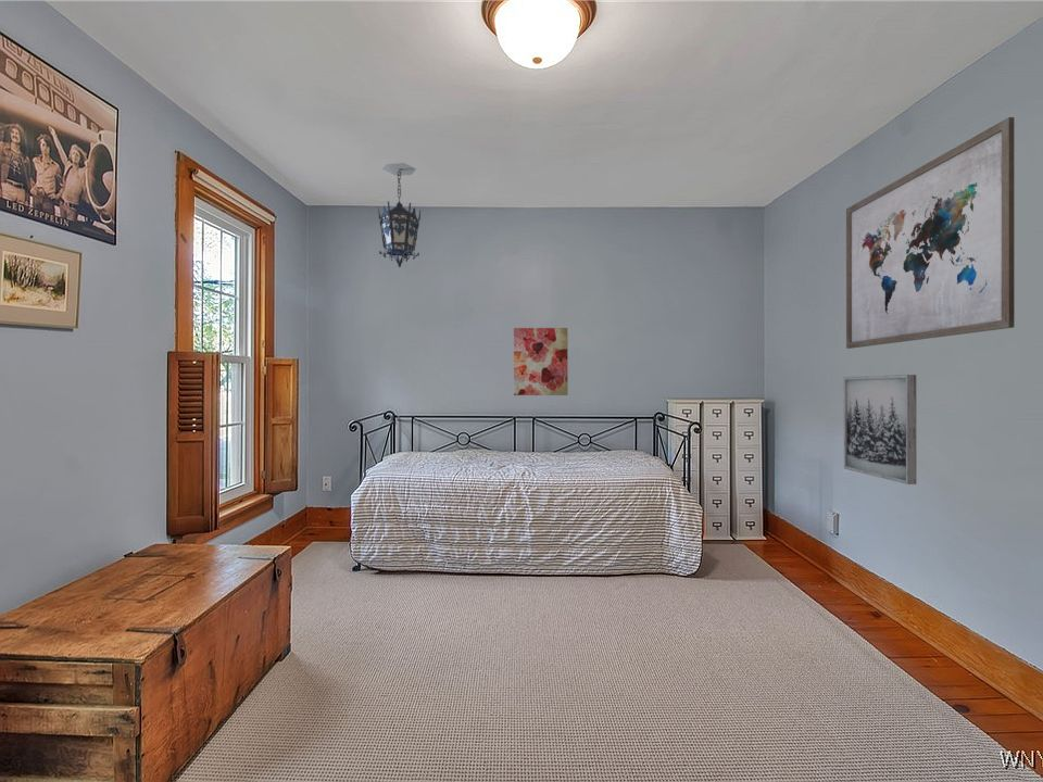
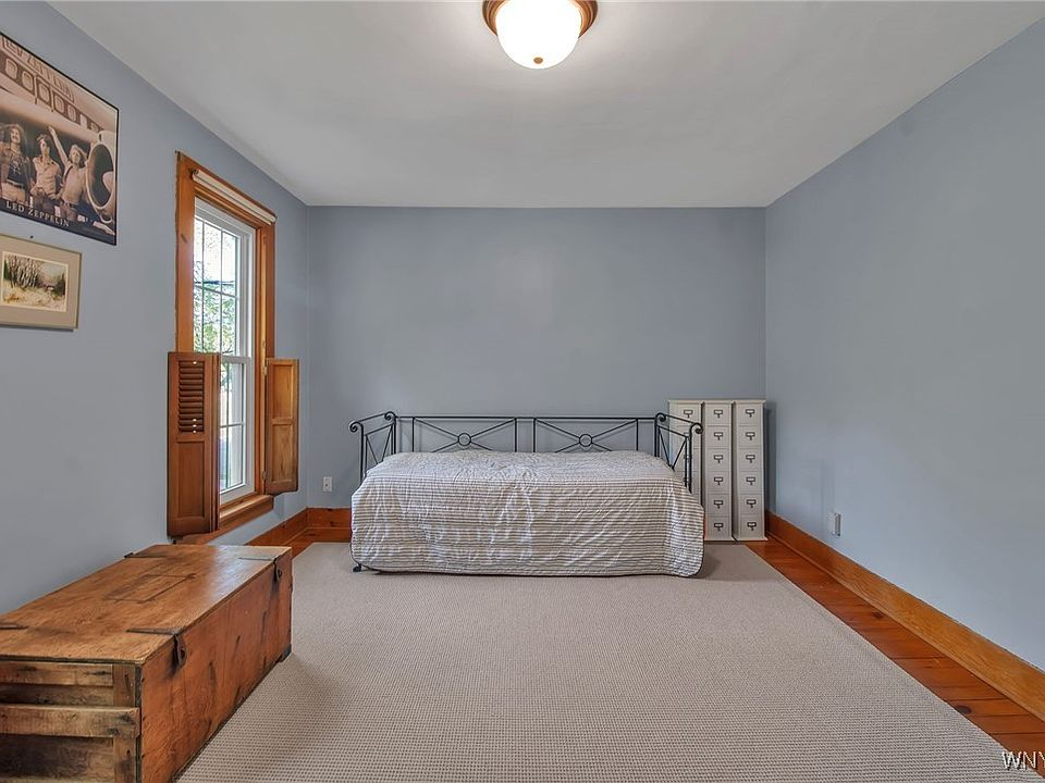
- wall art (540, 362)
- wall art (877, 426)
- wall art (913, 255)
- hanging lantern (399, 218)
